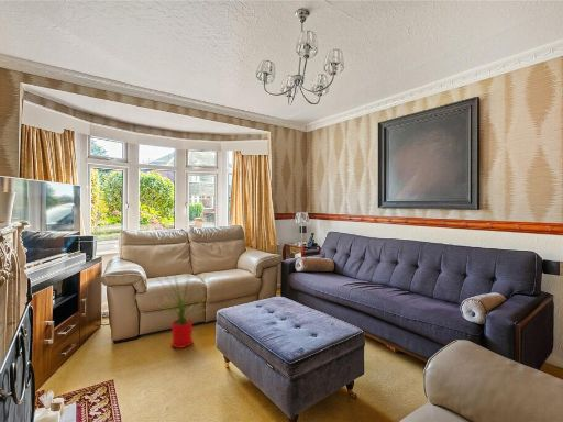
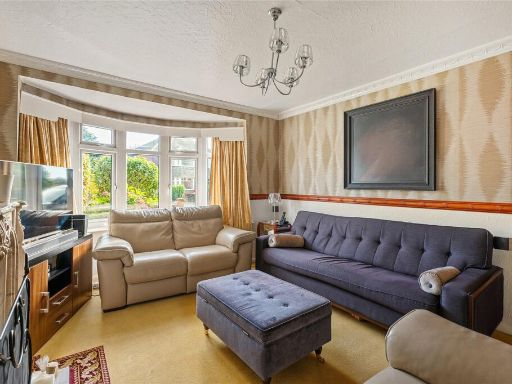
- house plant (181, 307)
